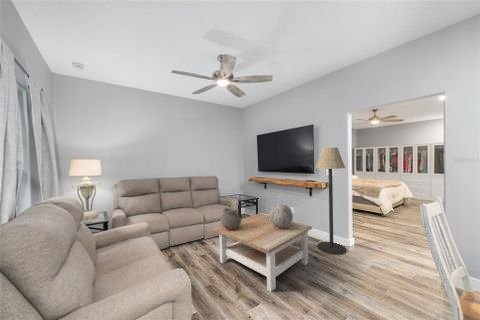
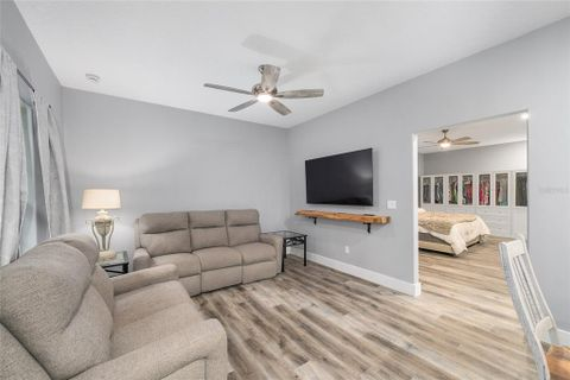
- coffee table (263, 245)
- ceramic pot (230, 218)
- decorative sphere (281, 215)
- floor lamp (330, 198)
